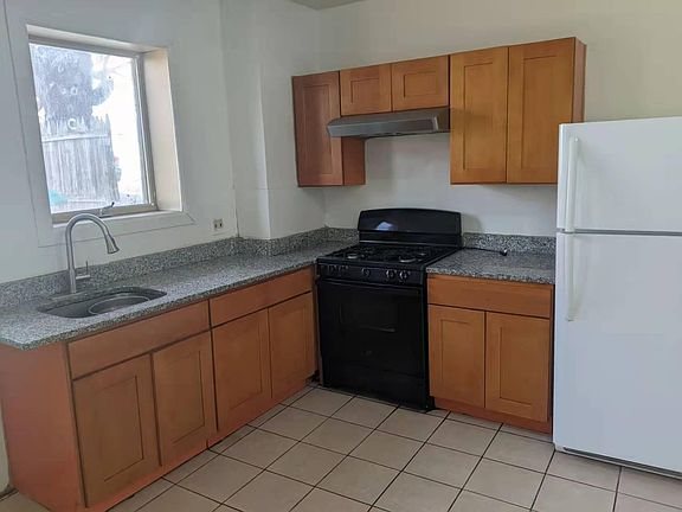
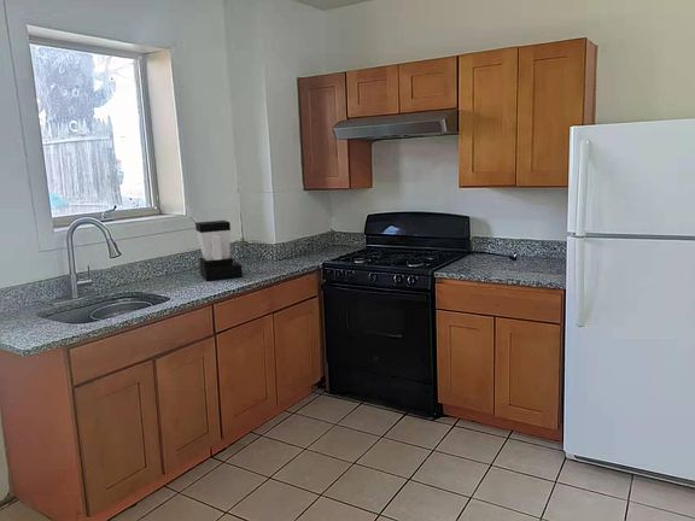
+ coffee maker (220, 250)
